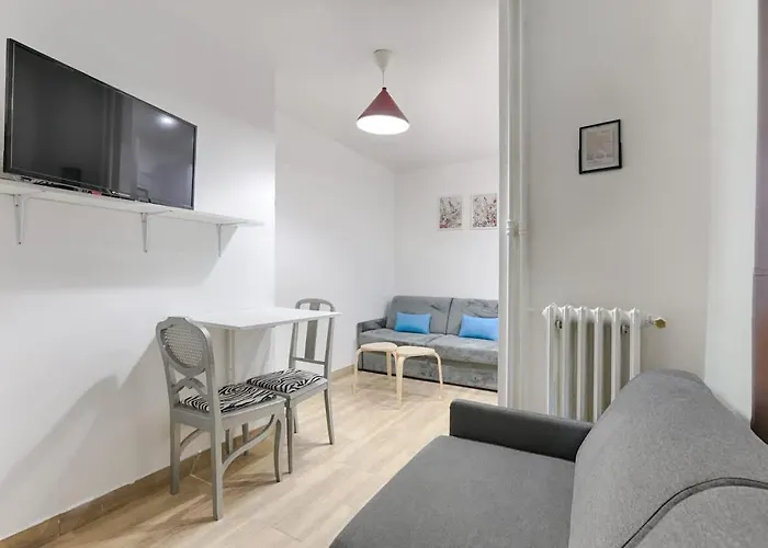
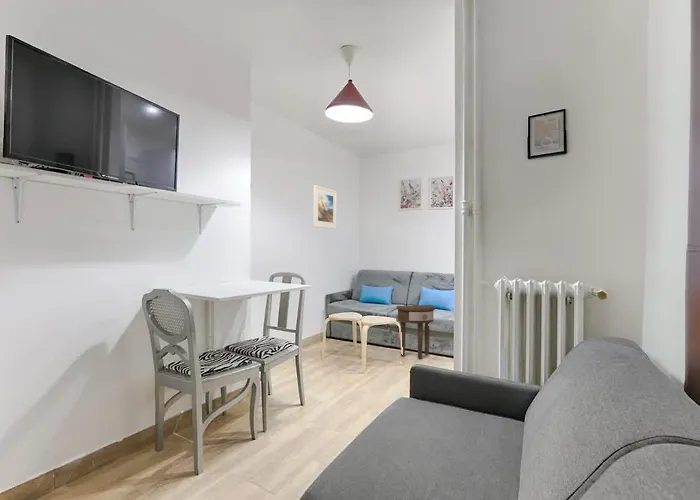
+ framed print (325, 208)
+ side table (418, 331)
